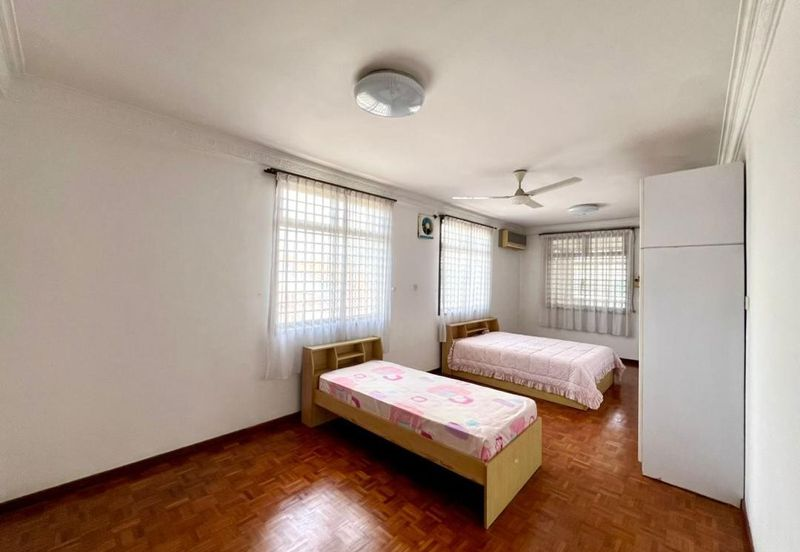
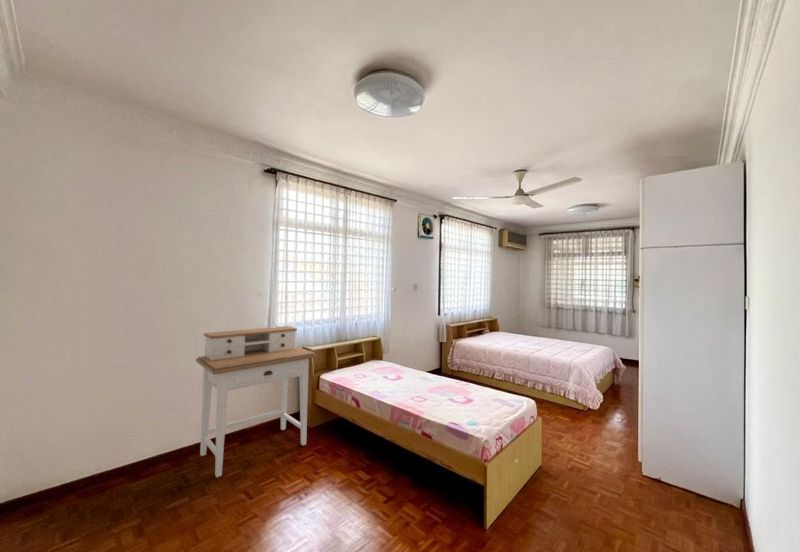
+ desk (257, 384)
